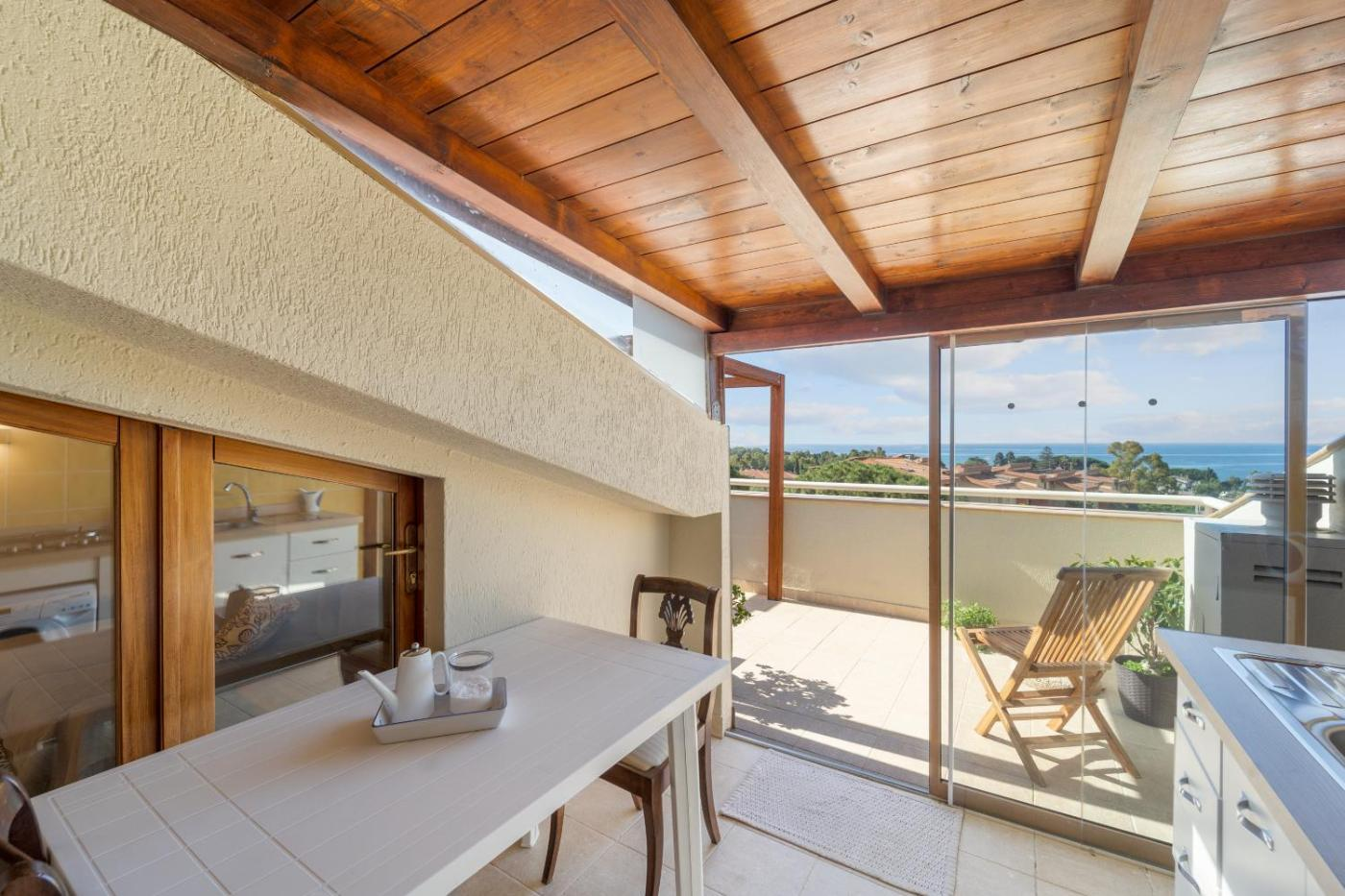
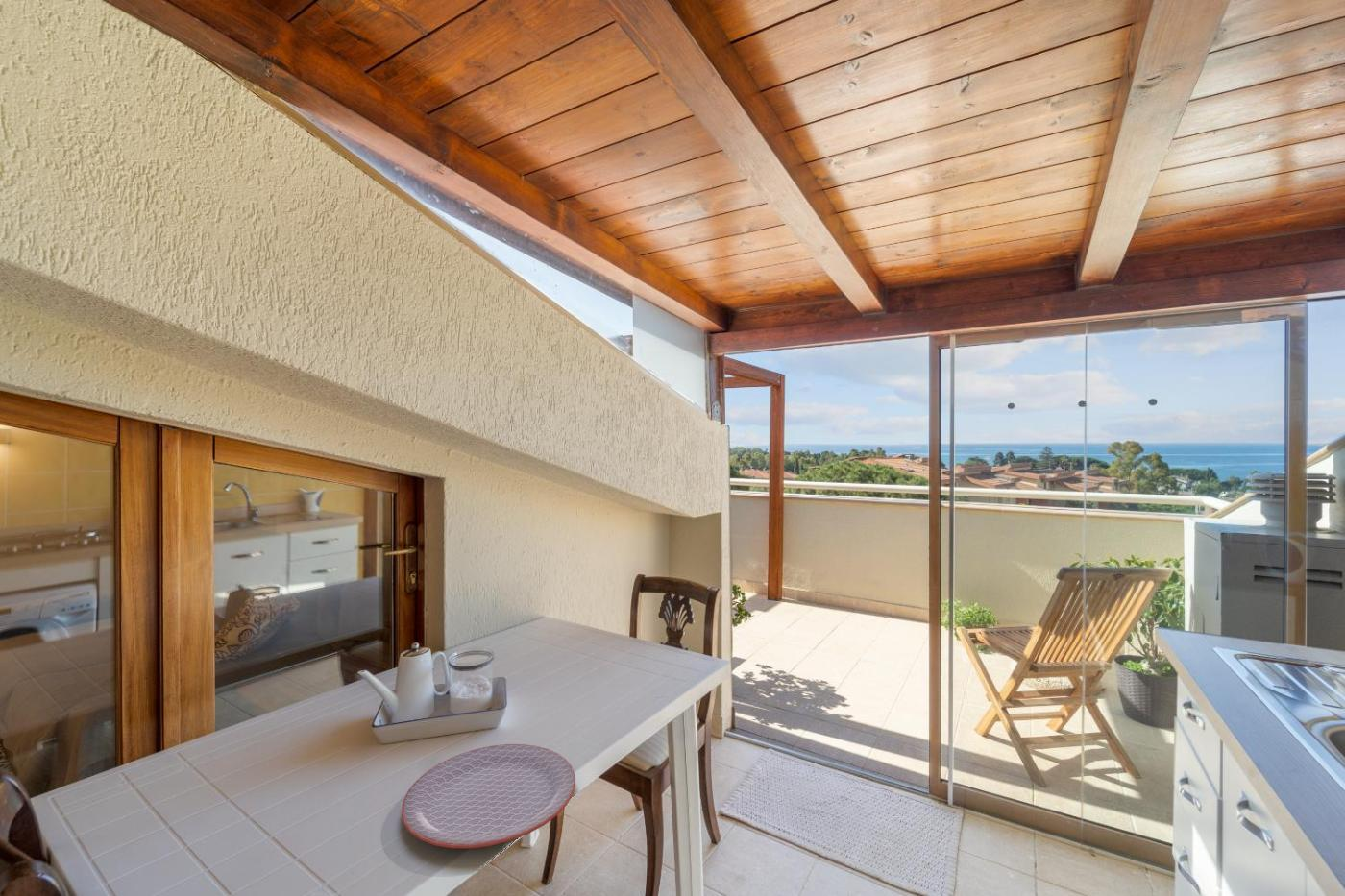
+ plate (492, 793)
